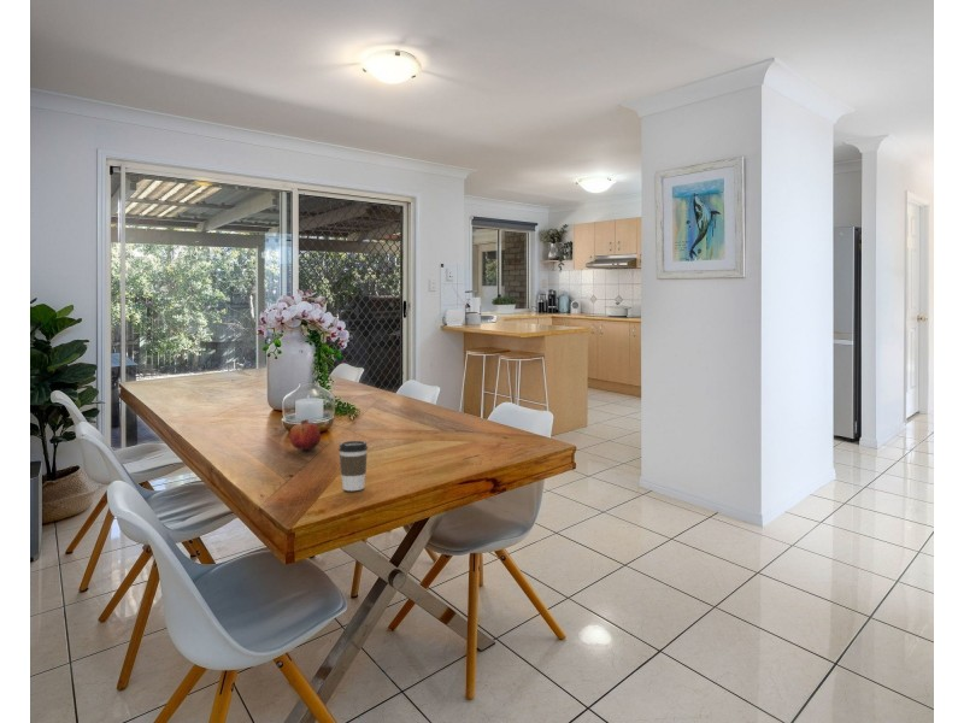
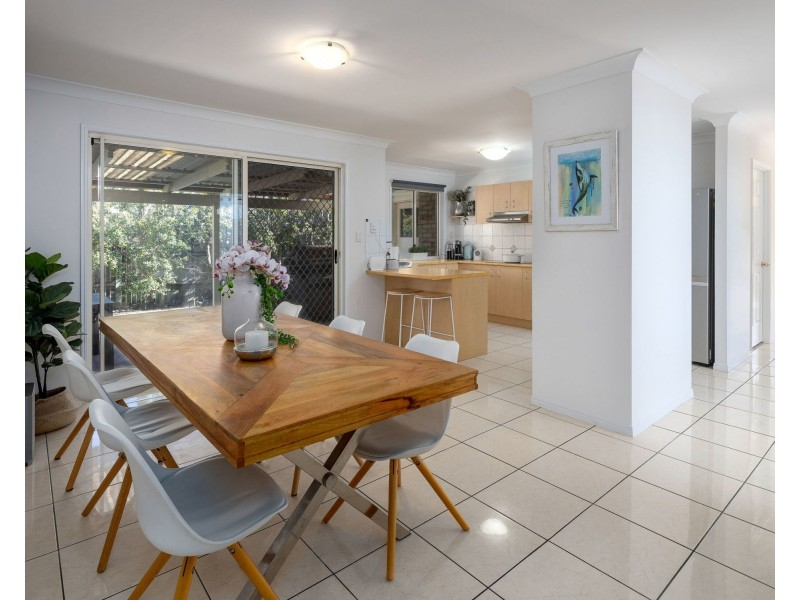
- coffee cup (353, 465)
- fruit (305, 435)
